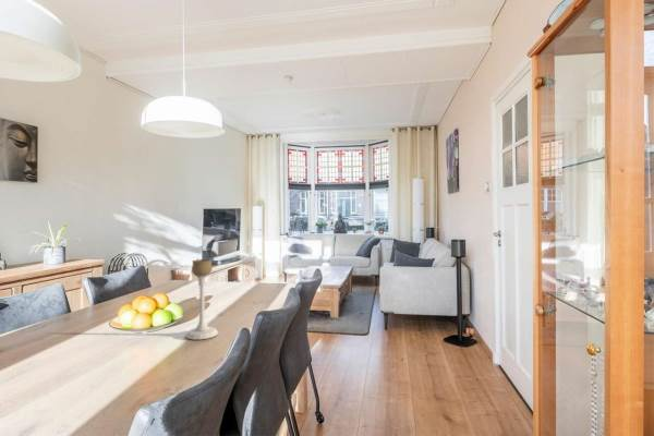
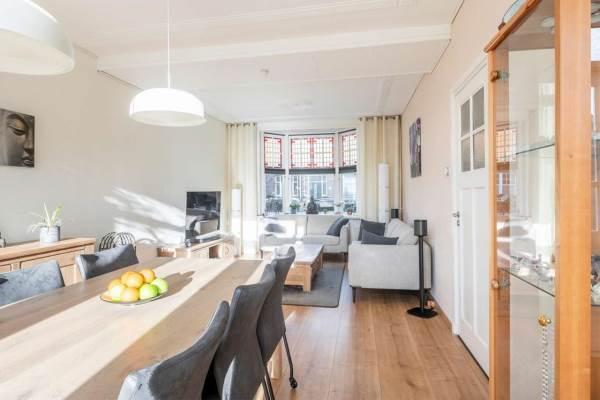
- candle holder (202, 296)
